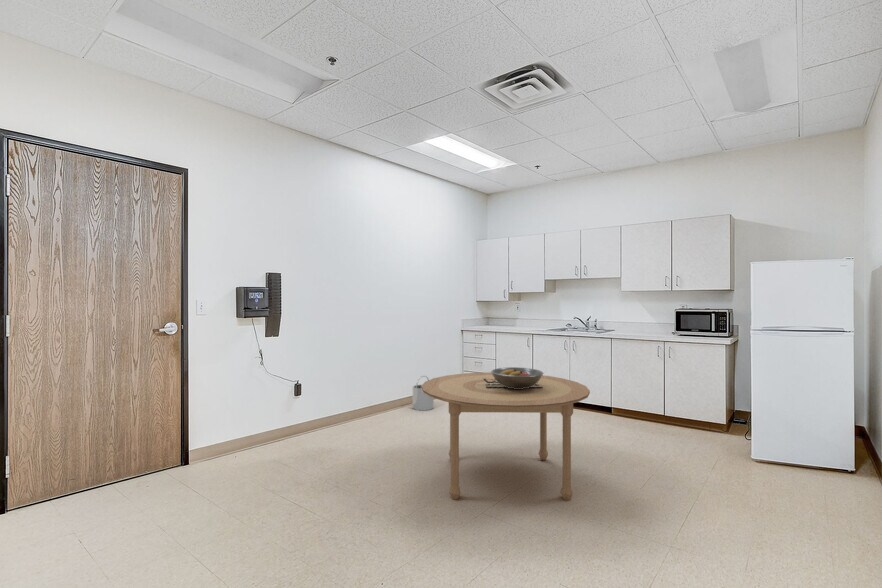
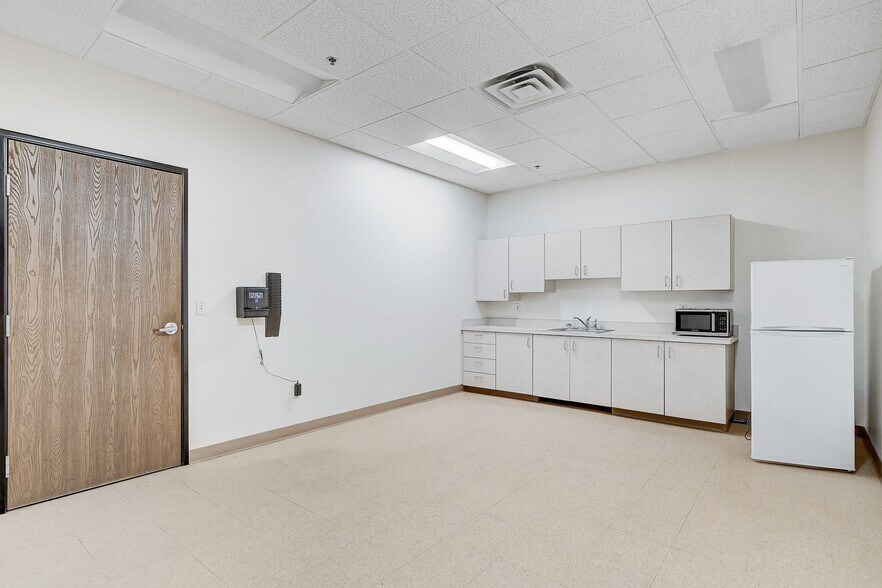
- bucket (422, 391)
- fruit bowl (516, 378)
- dining table (503, 411)
